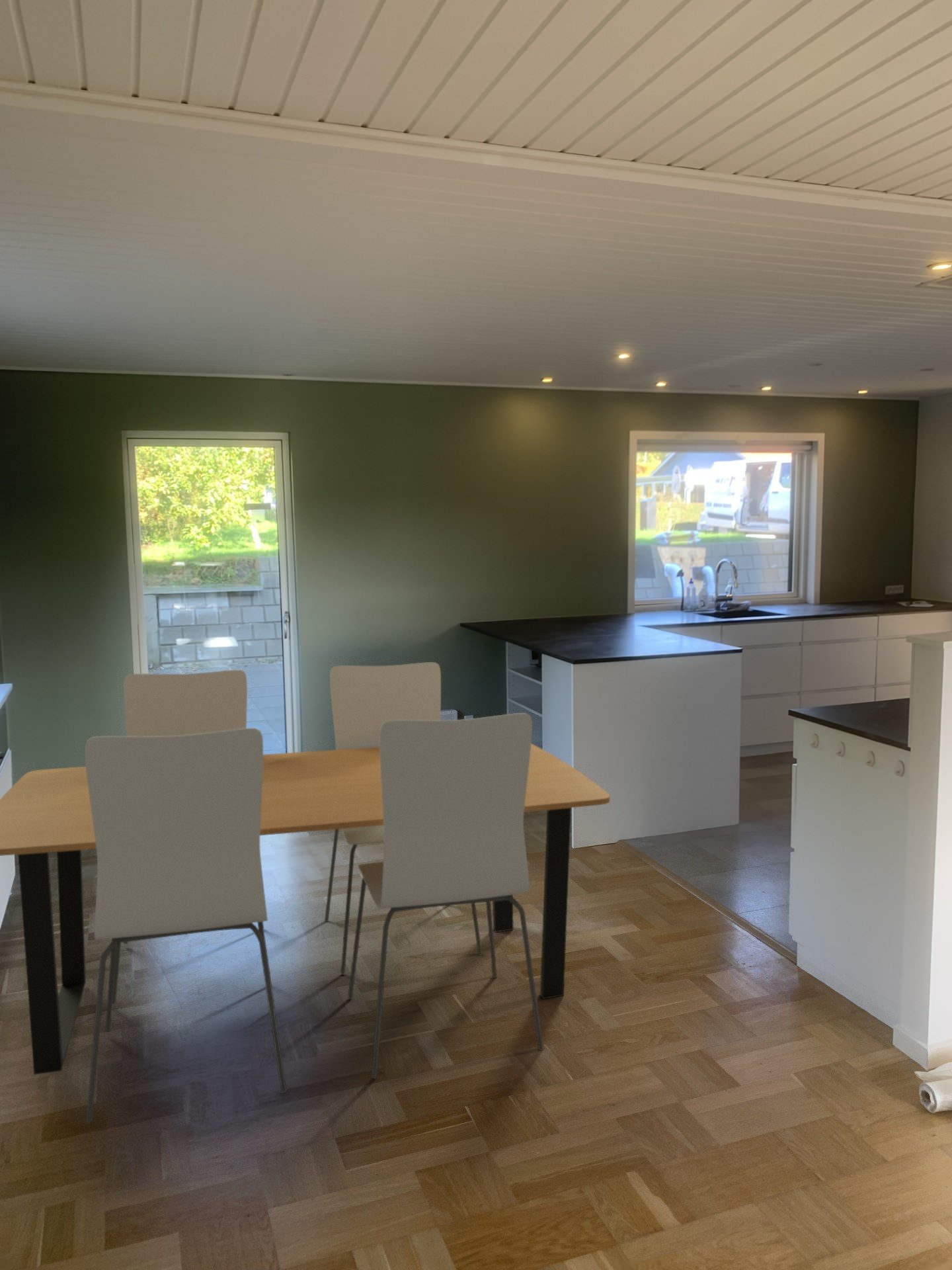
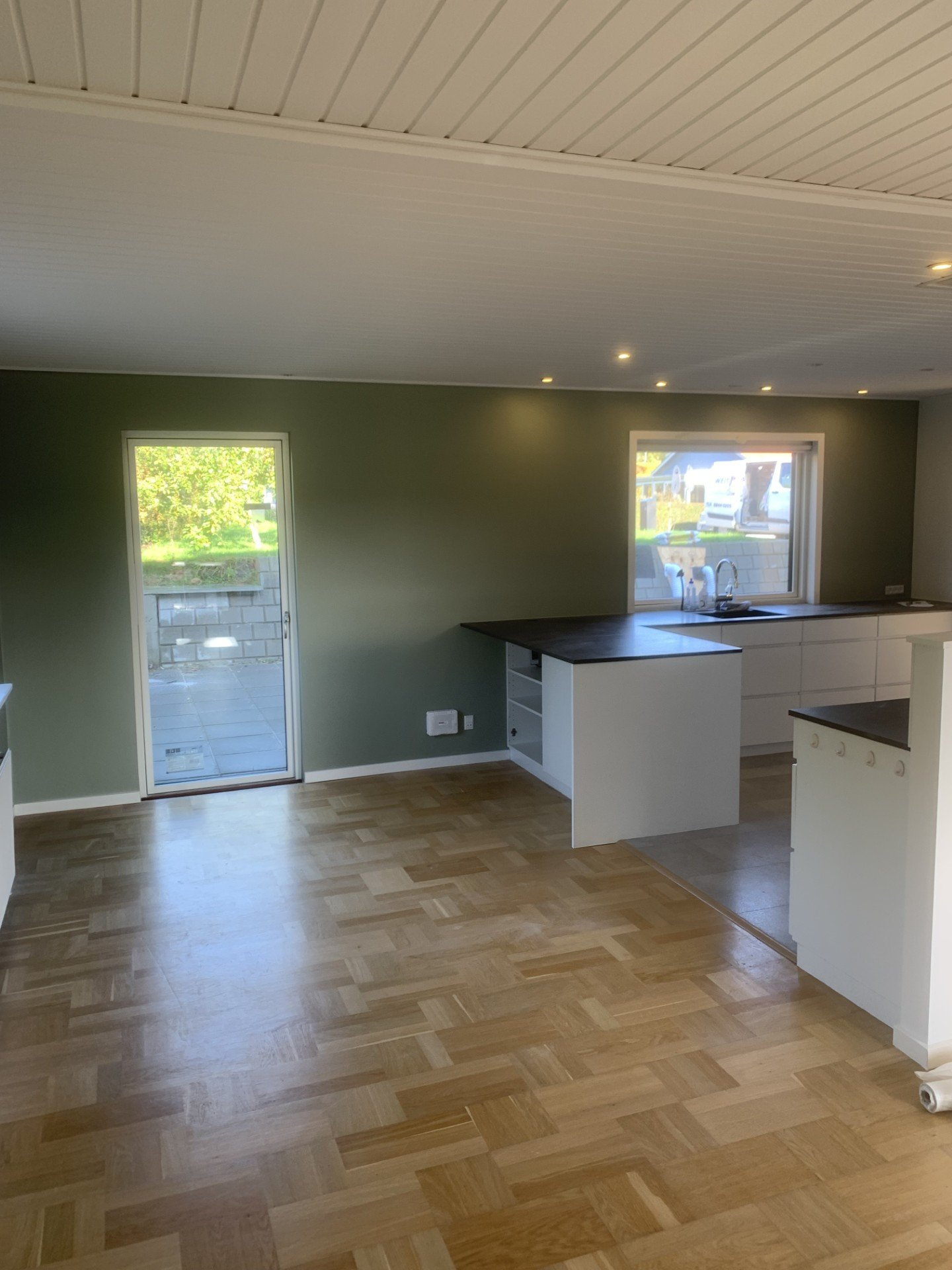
- dining table (305, 831)
